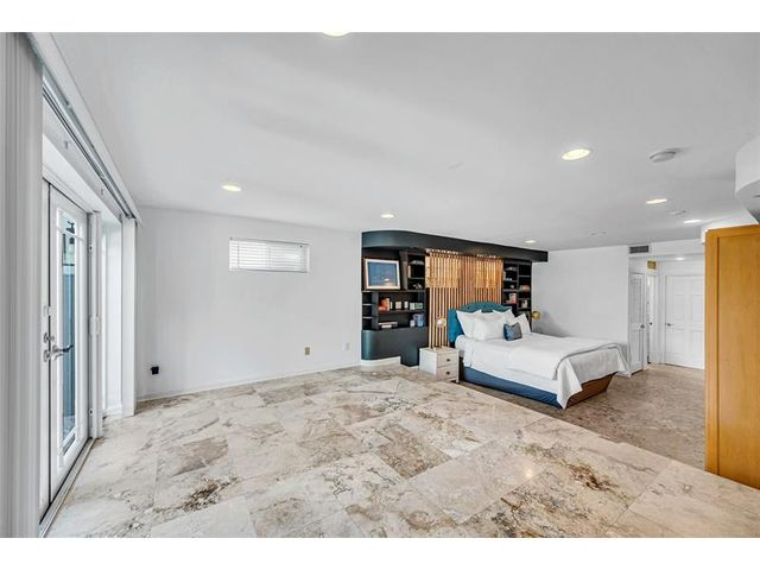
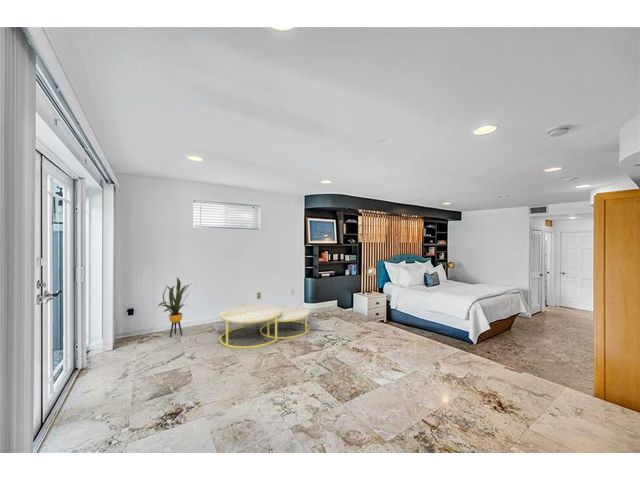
+ house plant (178, 307)
+ coffee table (267, 320)
